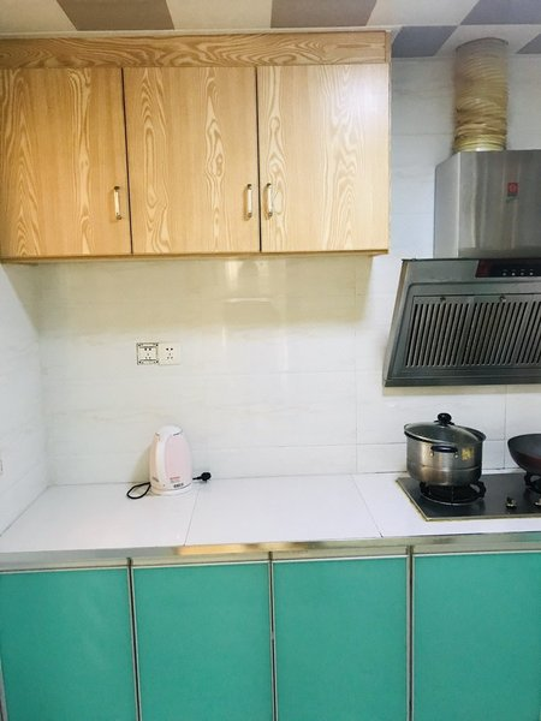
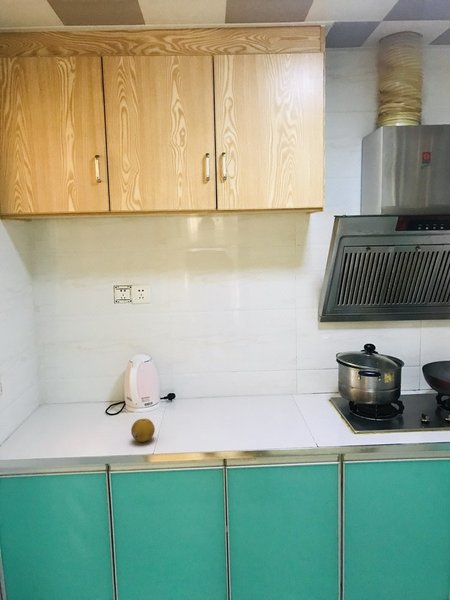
+ fruit (143, 430)
